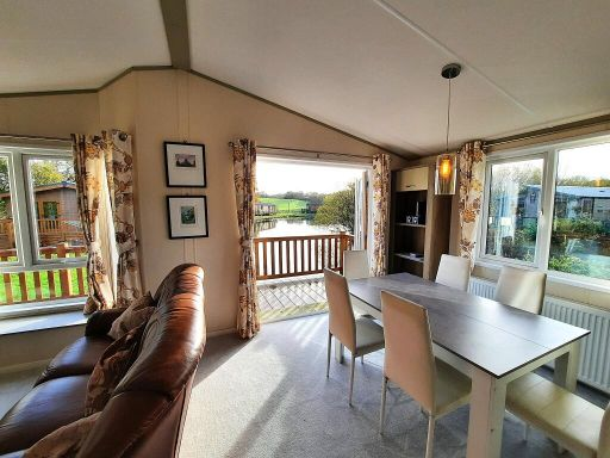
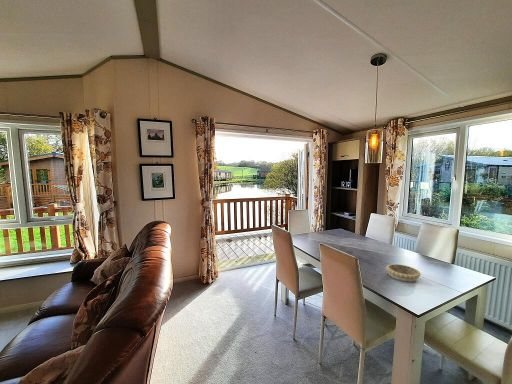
+ decorative bowl (402, 272)
